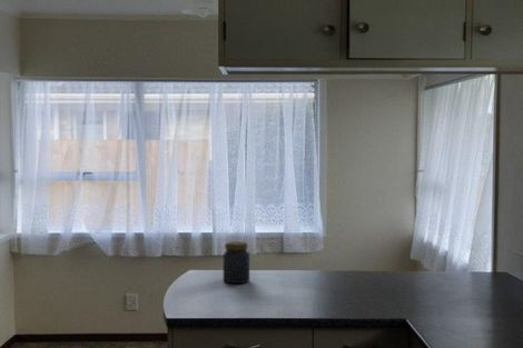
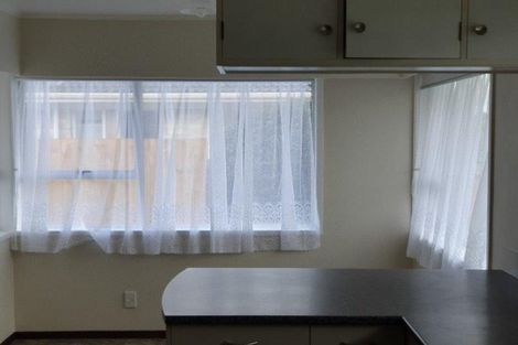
- jar (236, 261)
